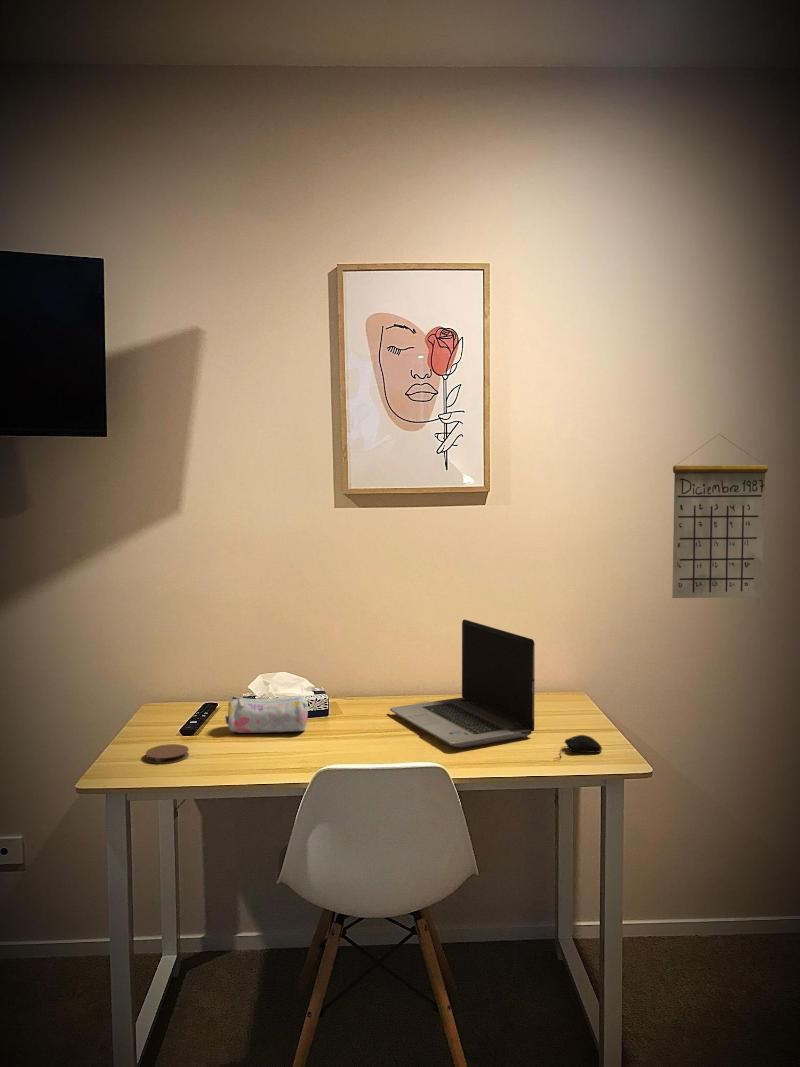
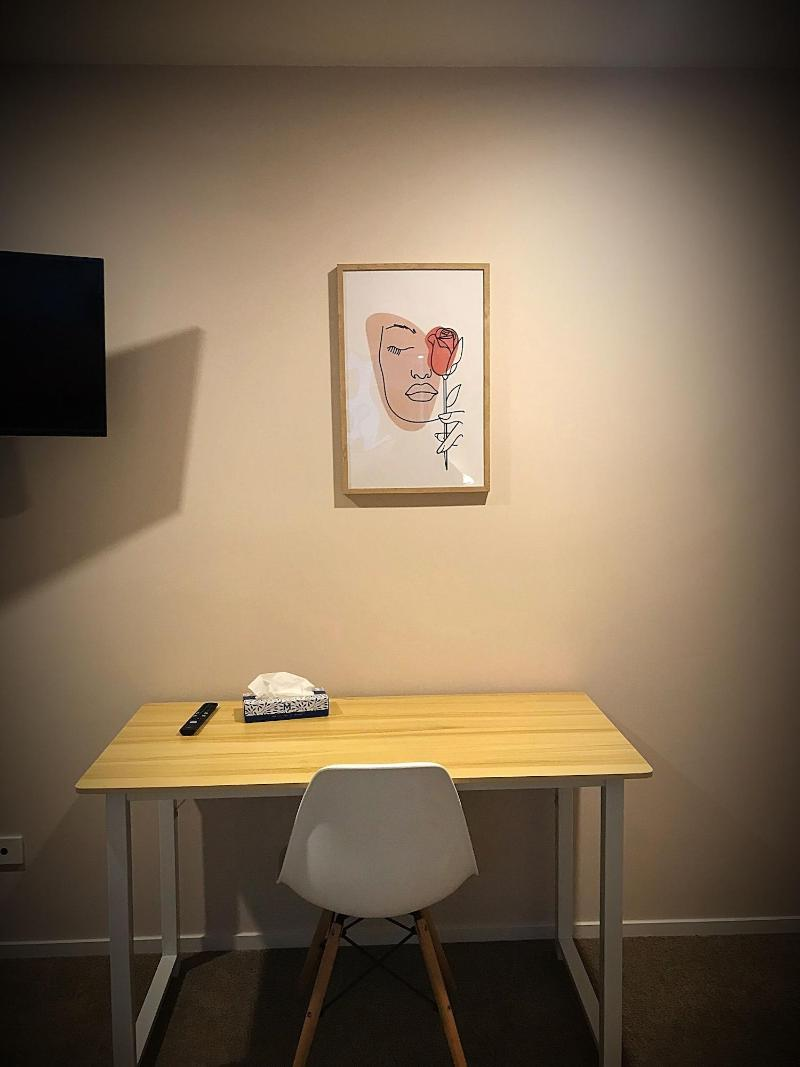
- coaster (167, 753)
- computer mouse (575, 744)
- laptop computer (462, 679)
- calendar (719, 516)
- pencil case (268, 713)
